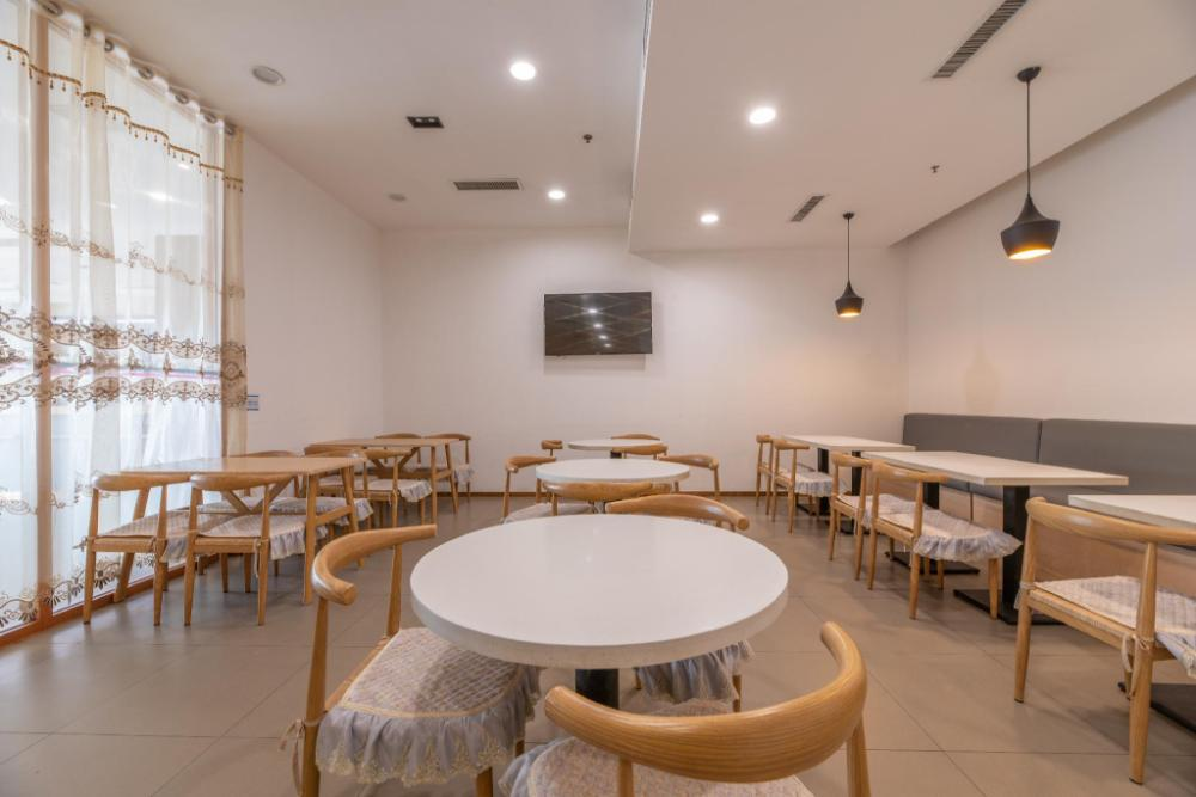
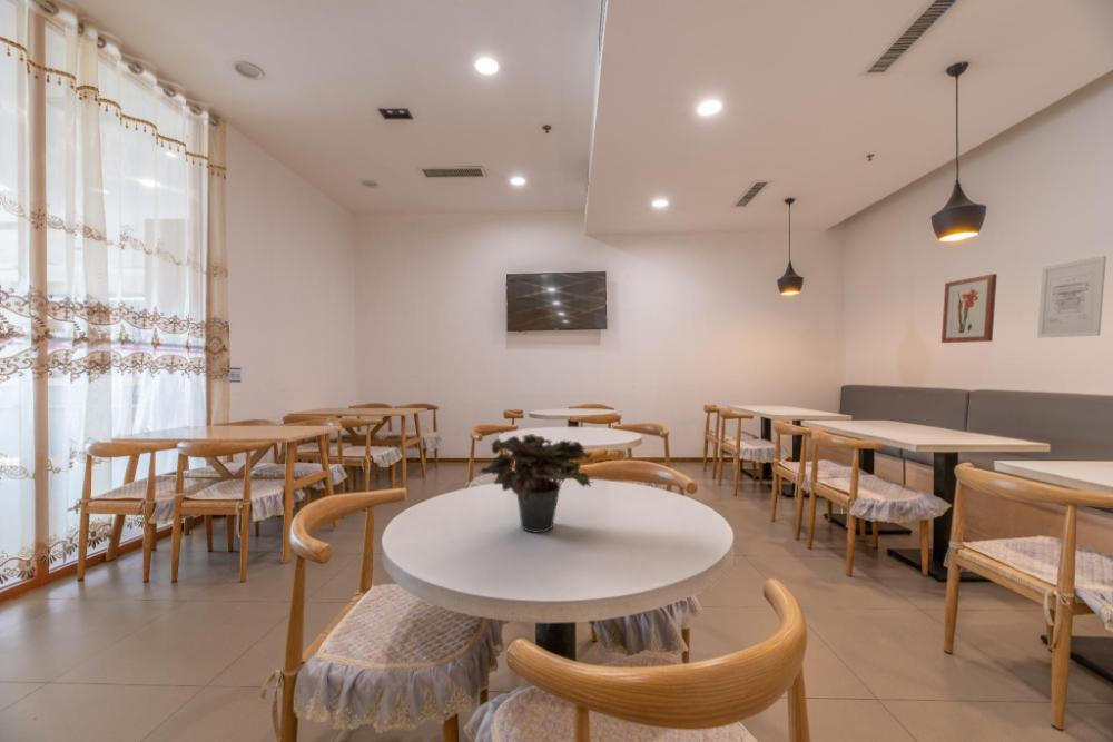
+ potted plant (540, 481)
+ wall art (1068, 299)
+ wall art (967, 310)
